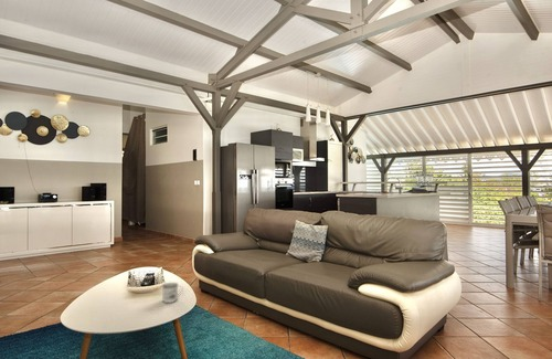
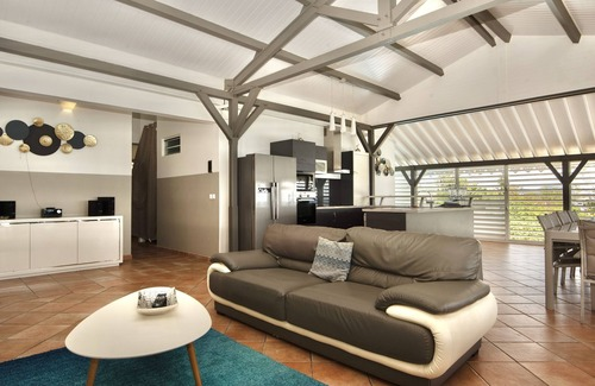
- mug (172, 292)
